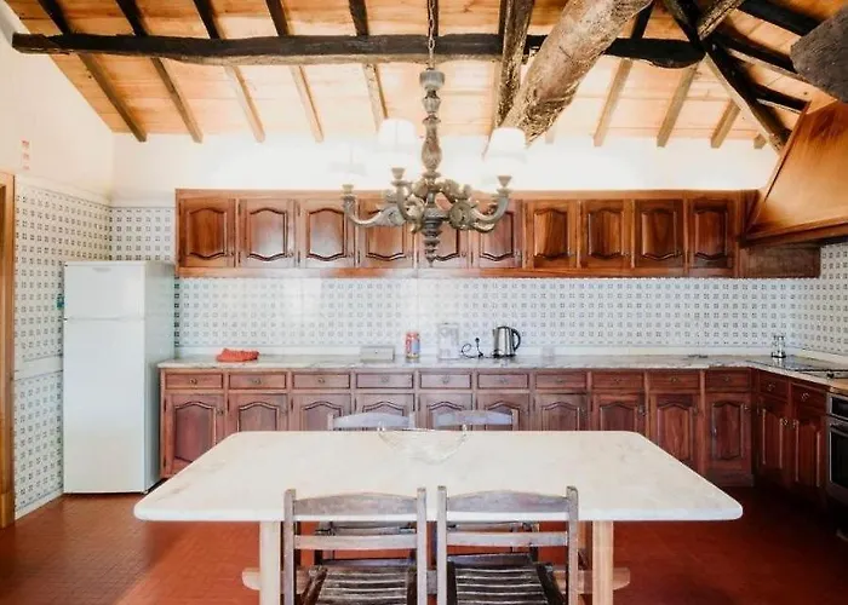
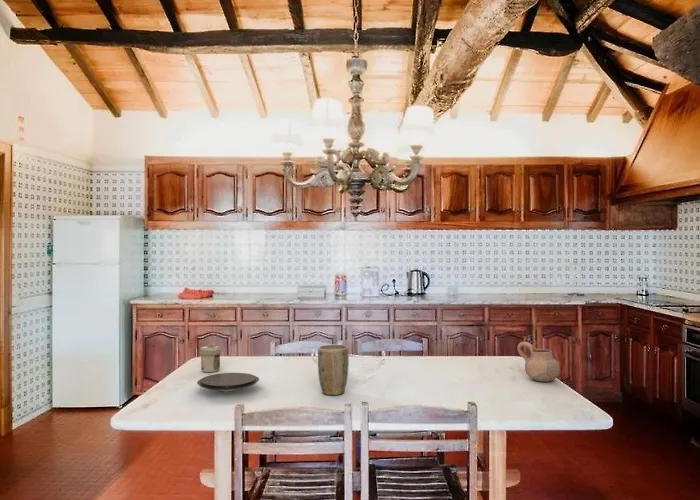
+ plate (228, 384)
+ pitcher (538, 360)
+ plant pot (333, 369)
+ jar (210, 358)
